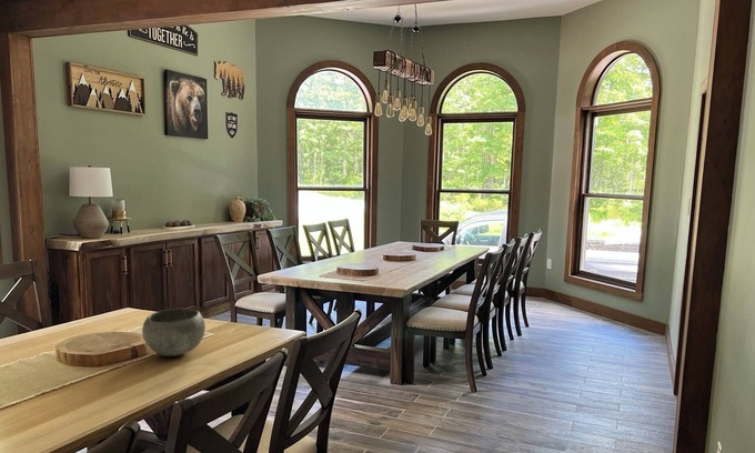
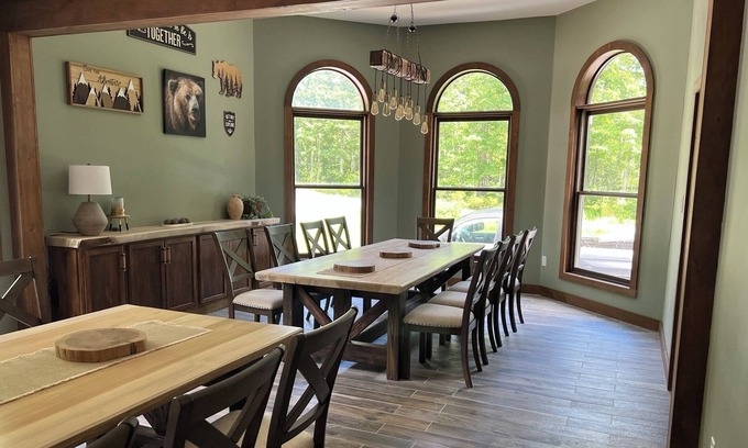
- bowl (174, 333)
